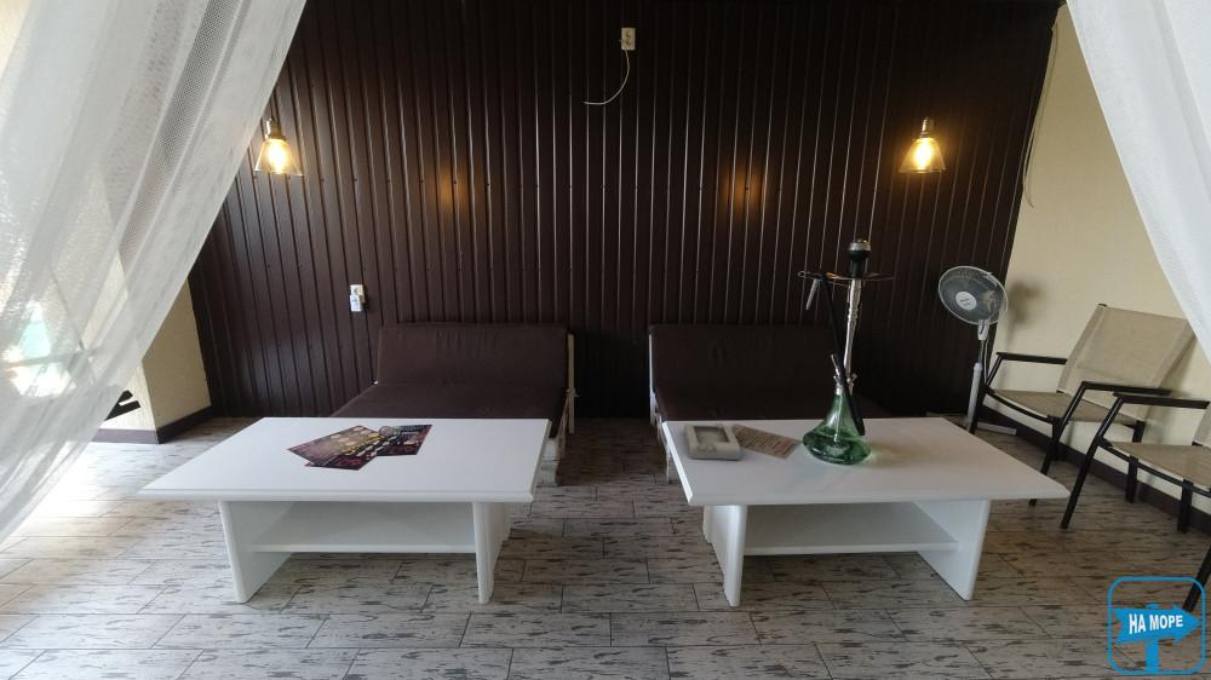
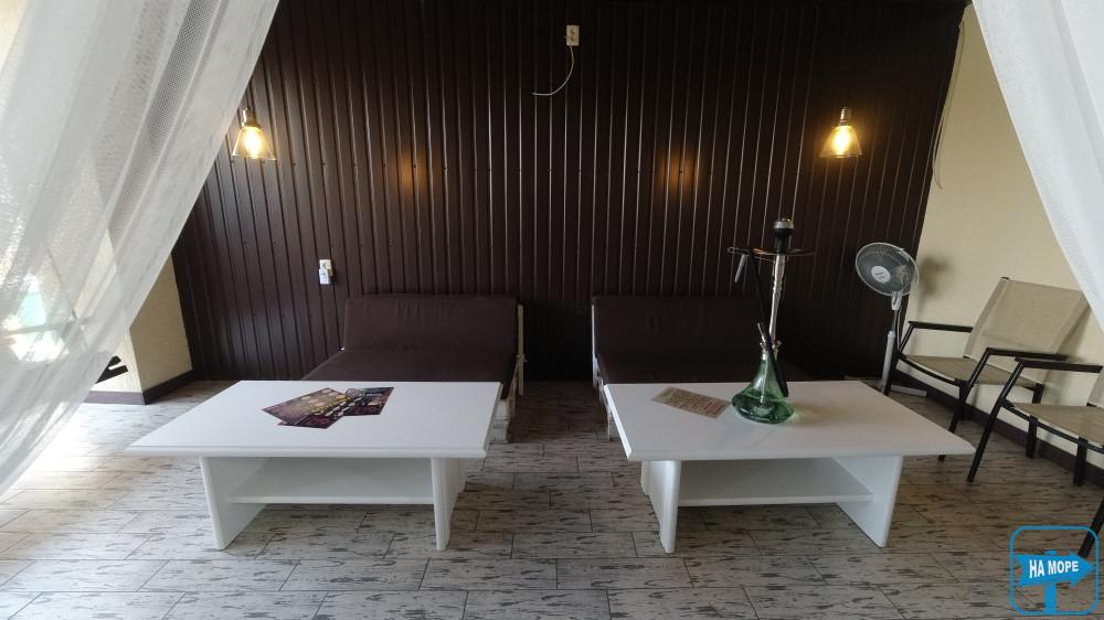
- ashtray (710, 439)
